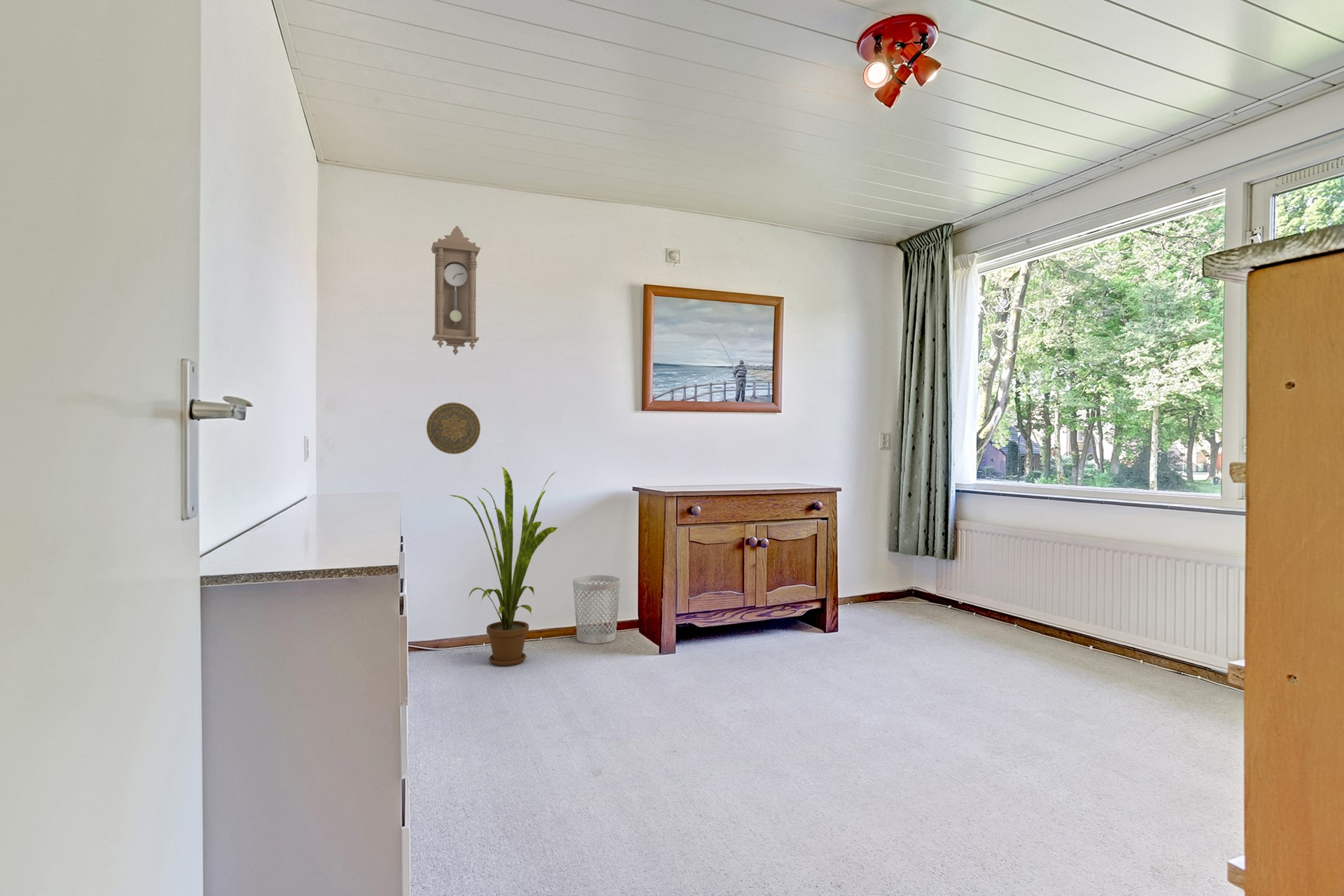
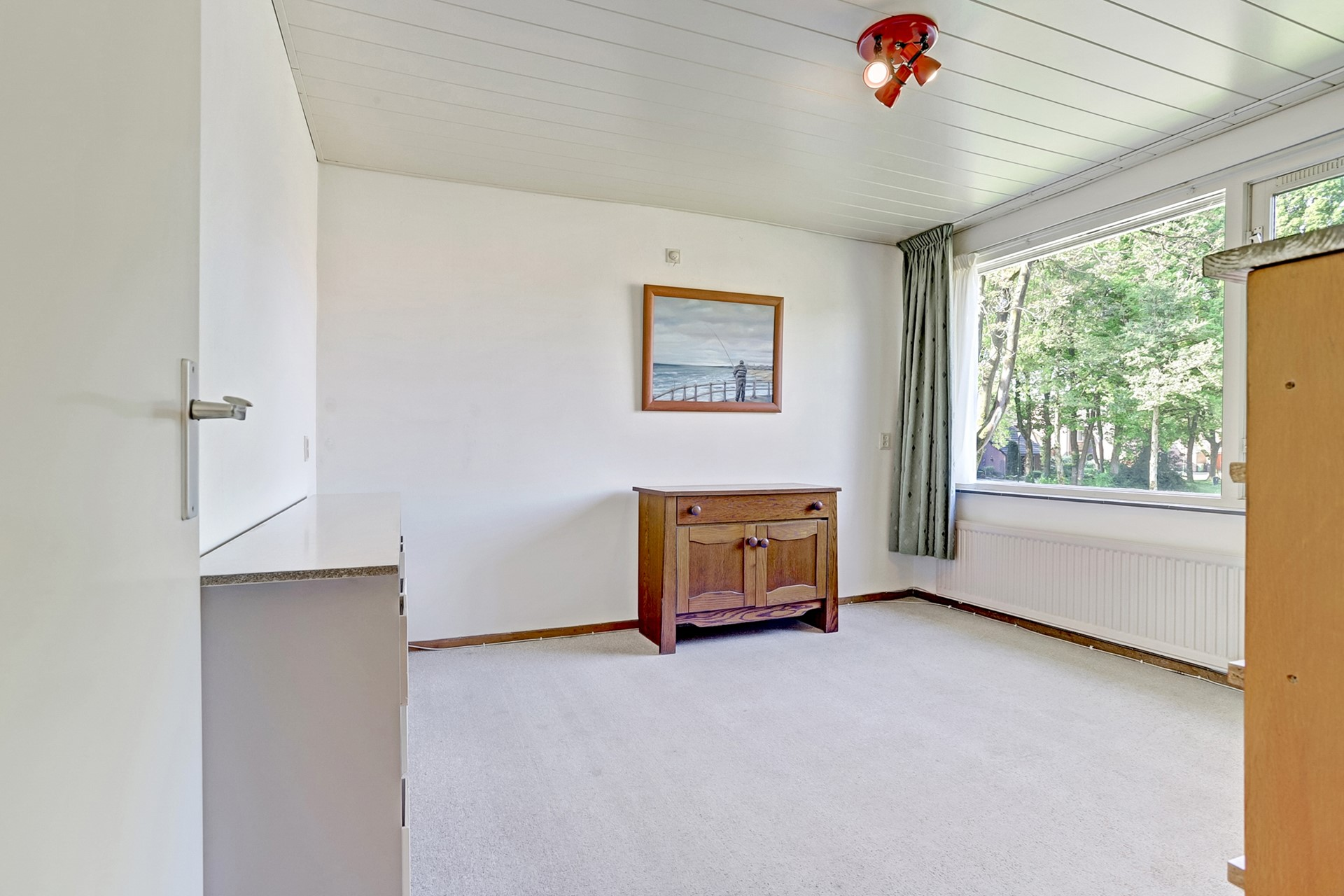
- pendulum clock (455, 292)
- house plant (503, 564)
- wastebasket (596, 609)
- decorative plate (454, 428)
